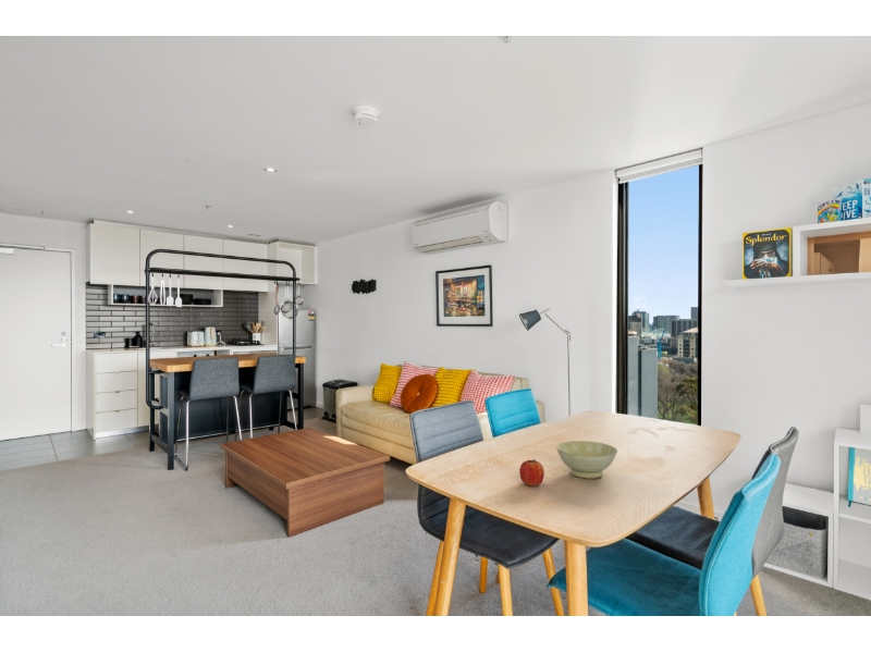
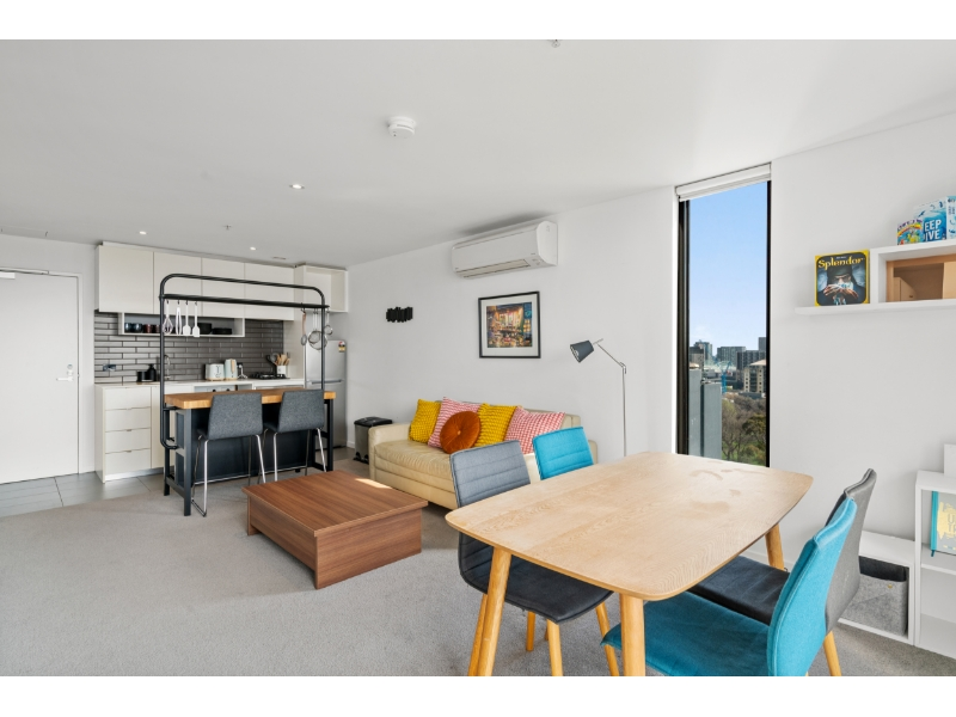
- bowl (586, 460)
- fruit (531, 470)
